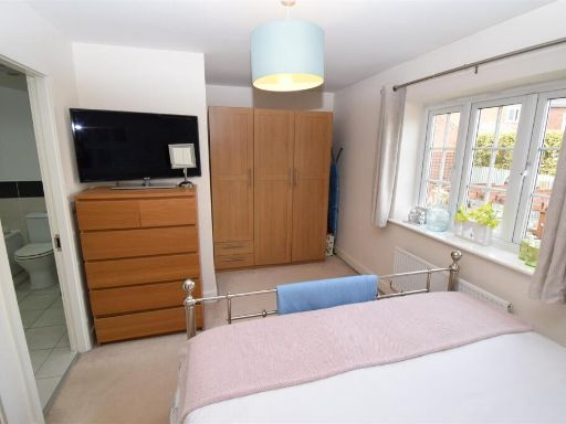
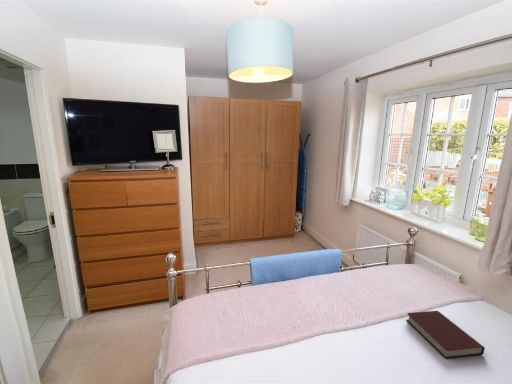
+ book (441, 332)
